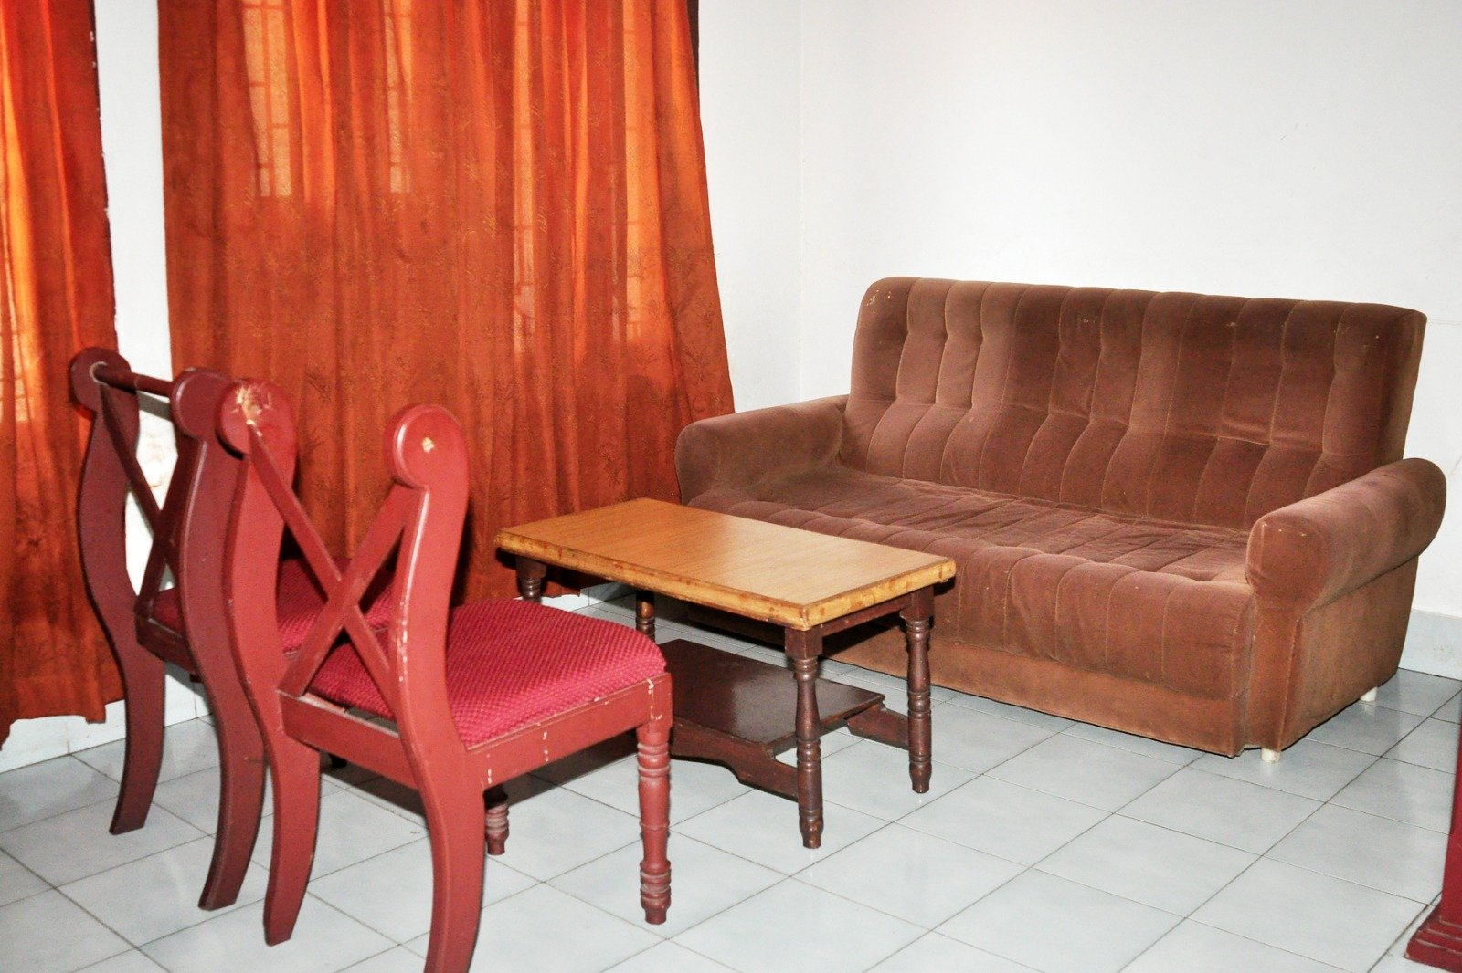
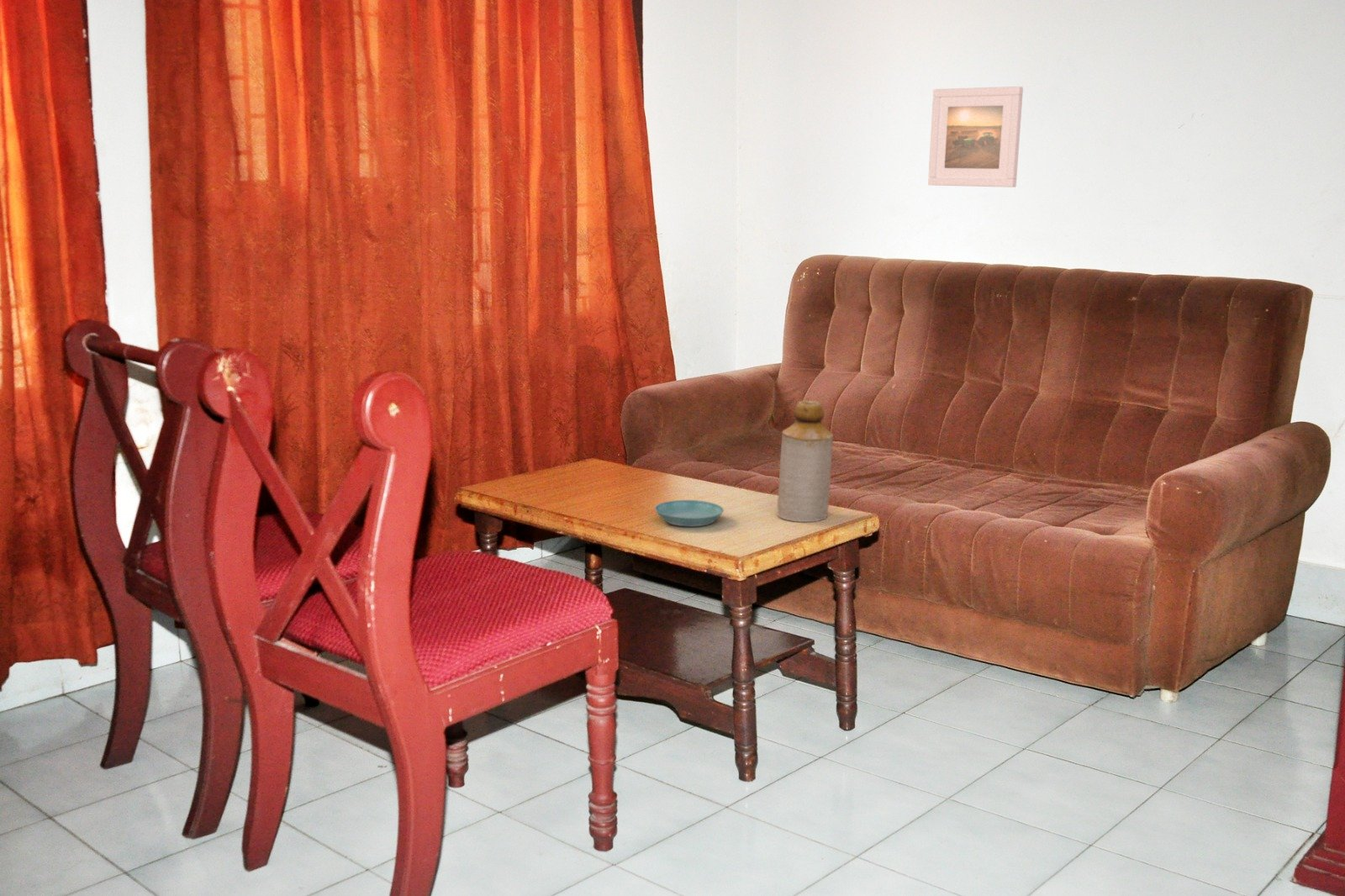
+ bottle (805, 459)
+ saucer (688, 514)
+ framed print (973, 137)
